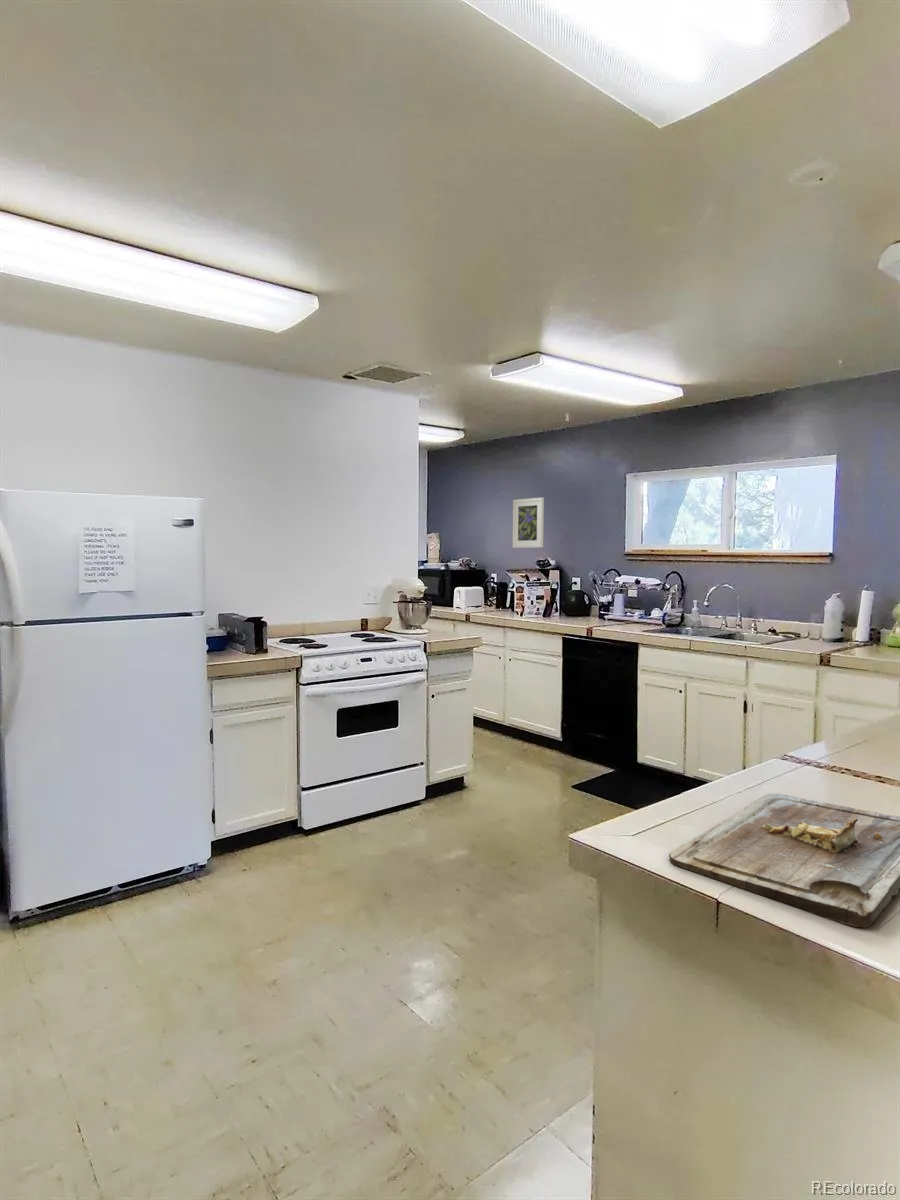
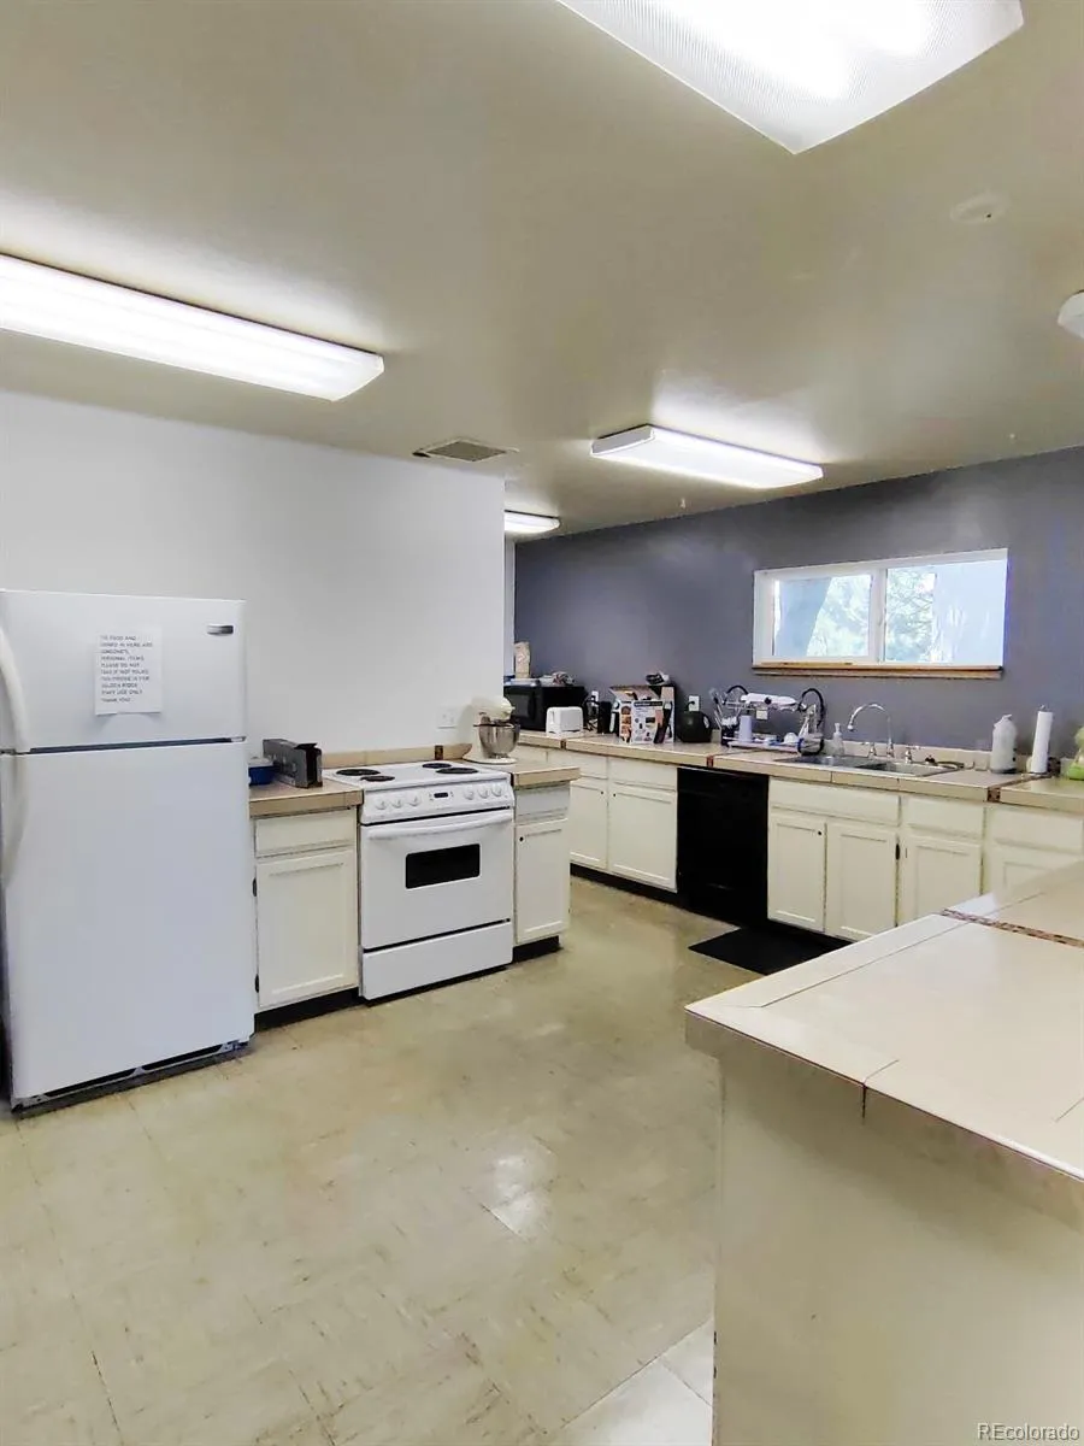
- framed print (527, 523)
- cutting board (809, 831)
